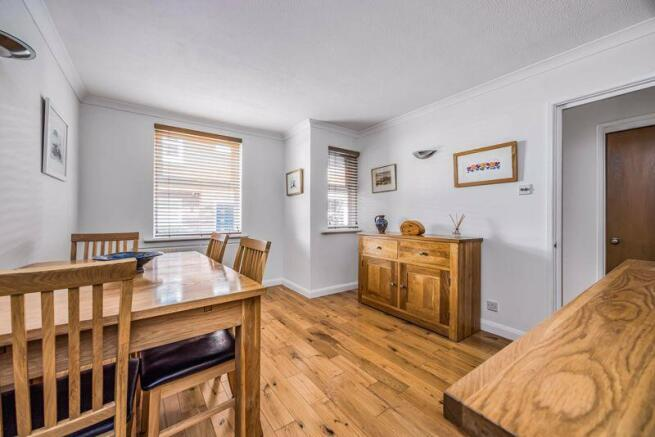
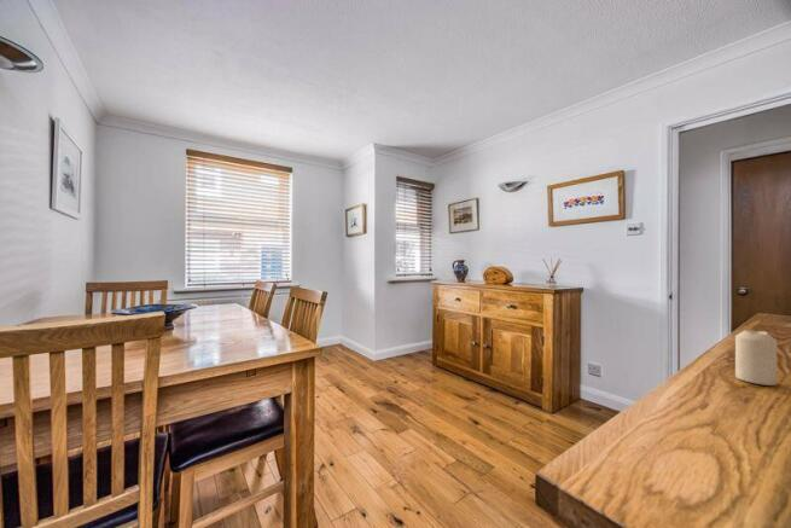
+ candle (755, 355)
